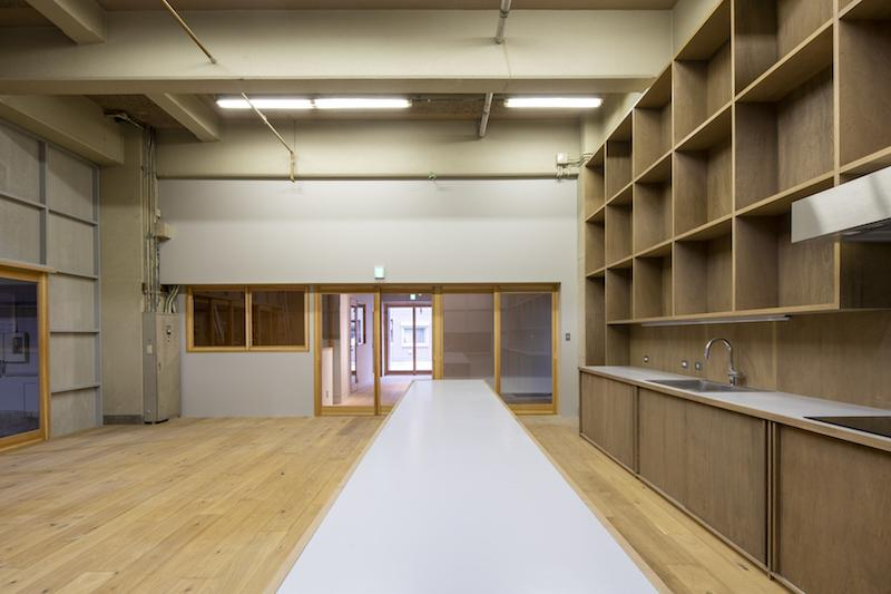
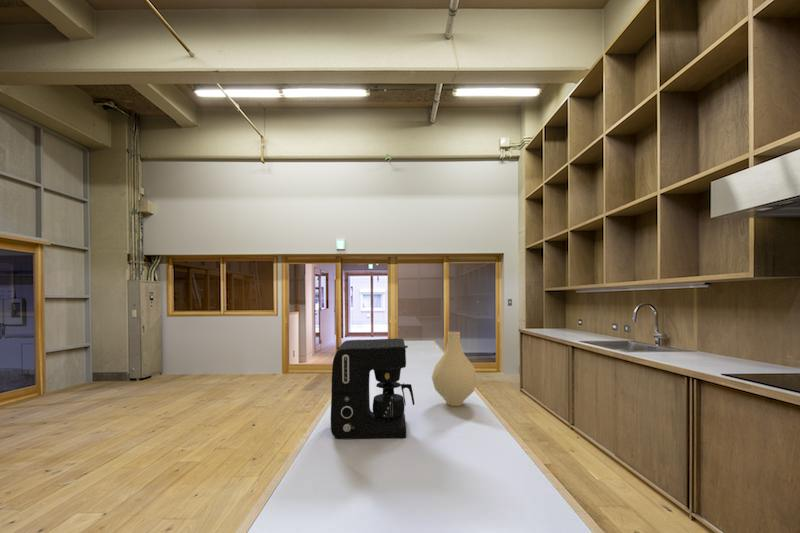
+ vase (454, 367)
+ coffee maker (376, 385)
